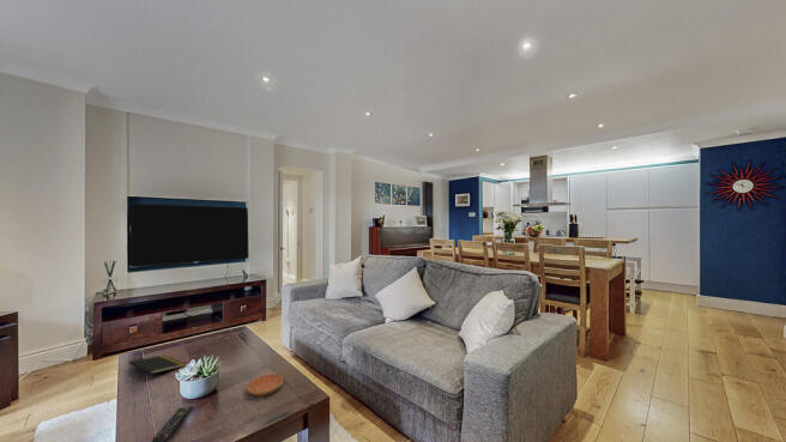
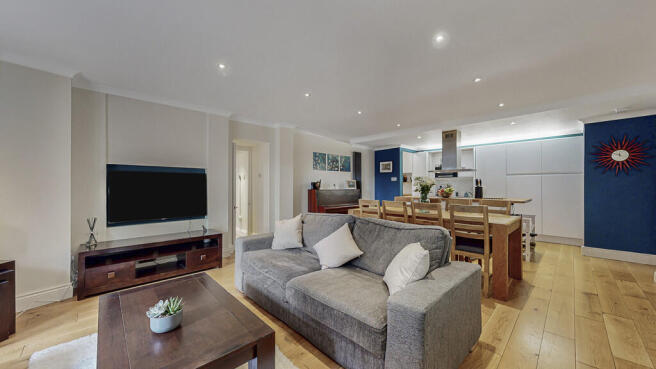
- remote control (174, 423)
- saucer (265, 385)
- notepad (157, 363)
